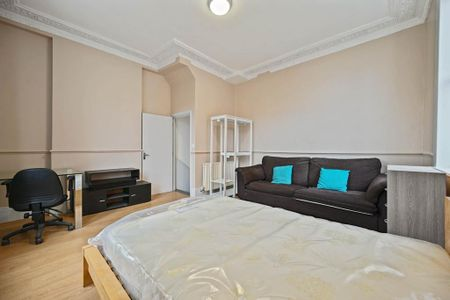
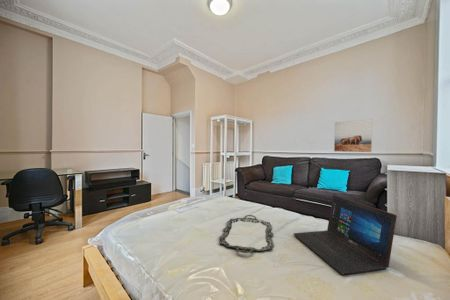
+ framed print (352, 136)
+ laptop (336, 226)
+ serving tray (247, 221)
